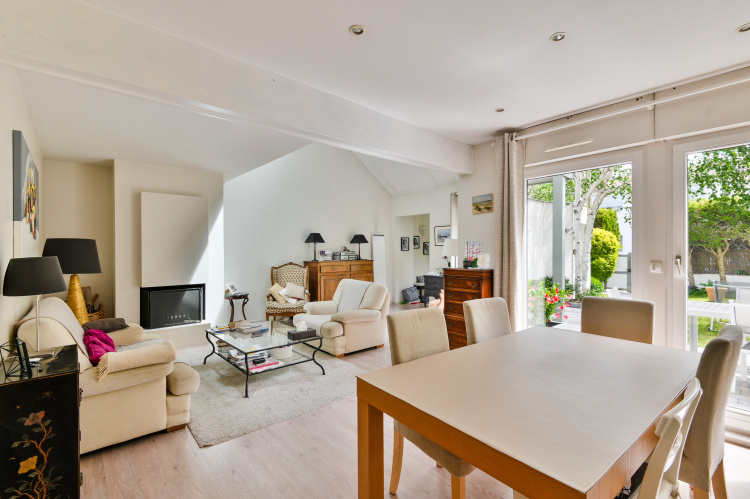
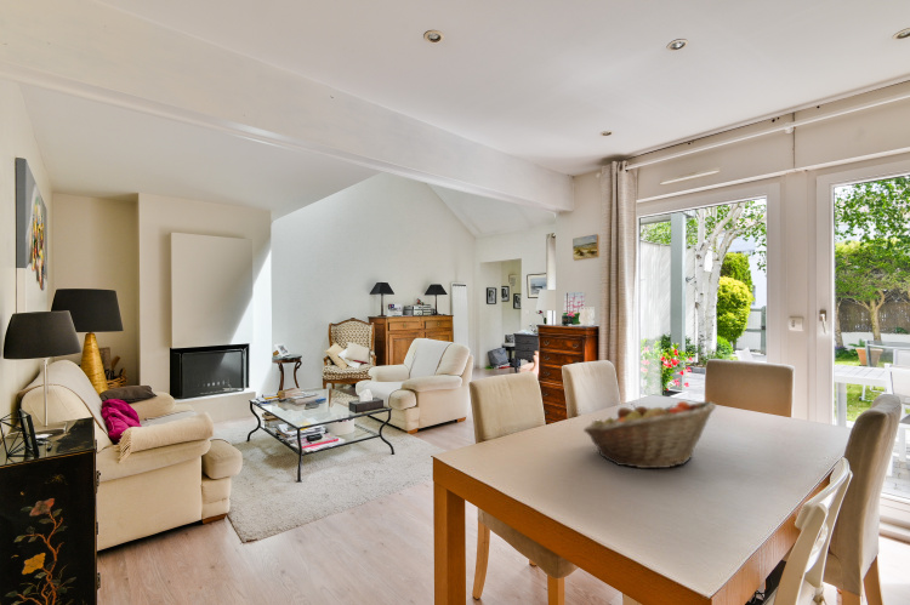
+ fruit basket (649, 427)
